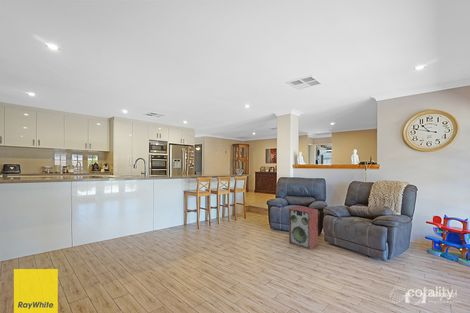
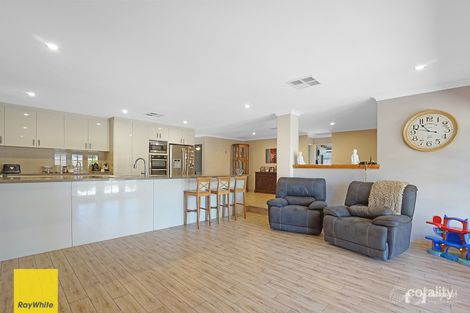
- speaker (303, 226)
